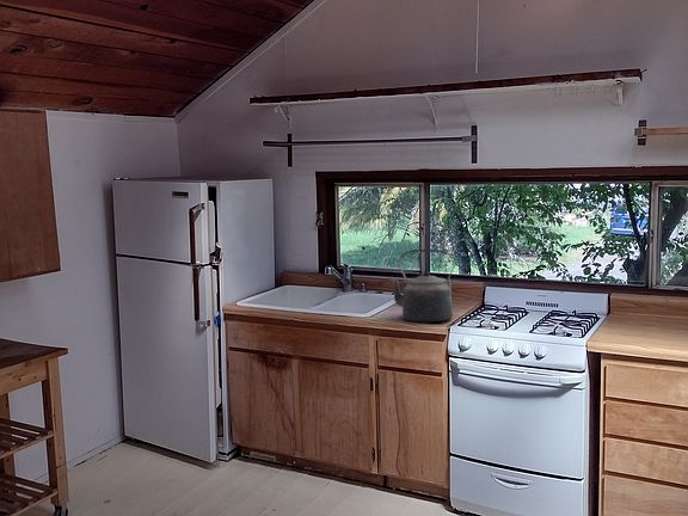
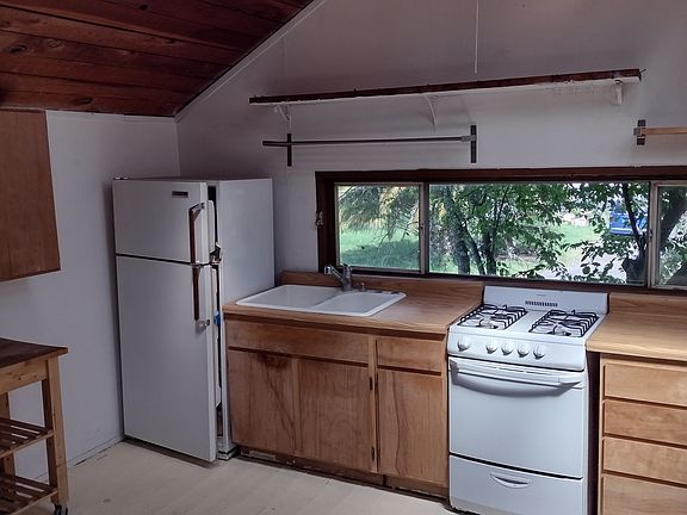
- kettle (422, 283)
